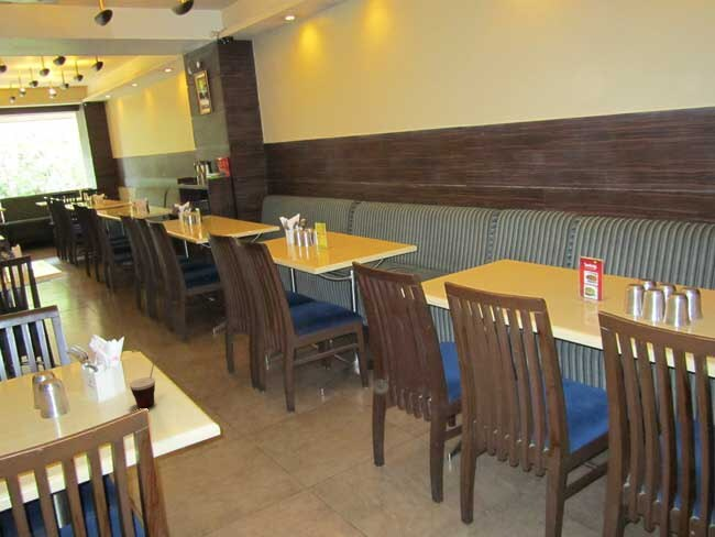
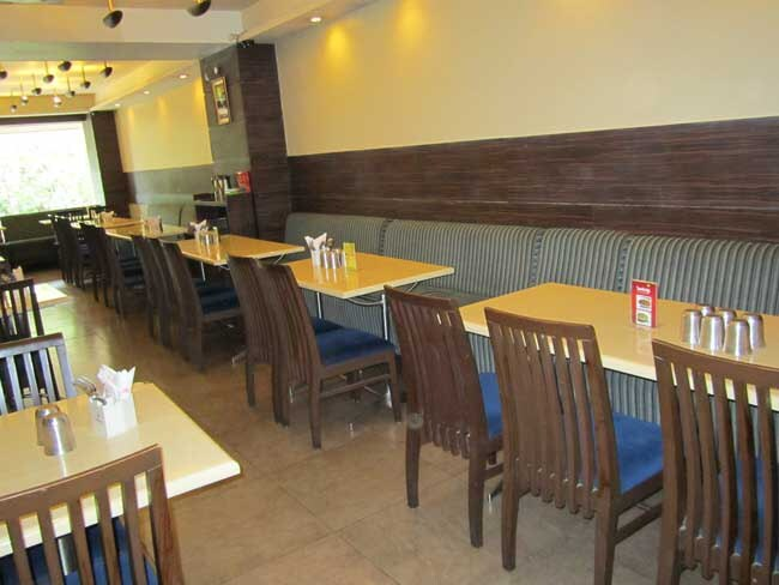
- cup (150, 381)
